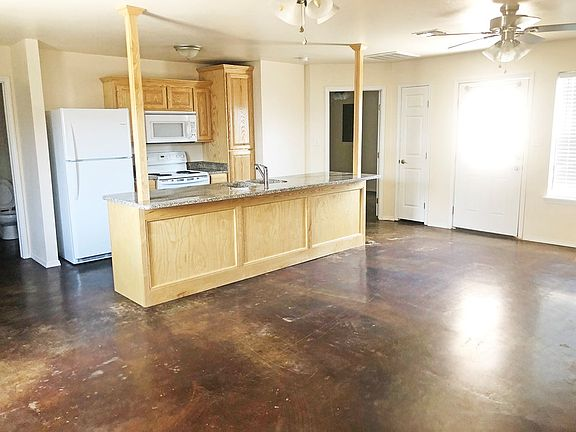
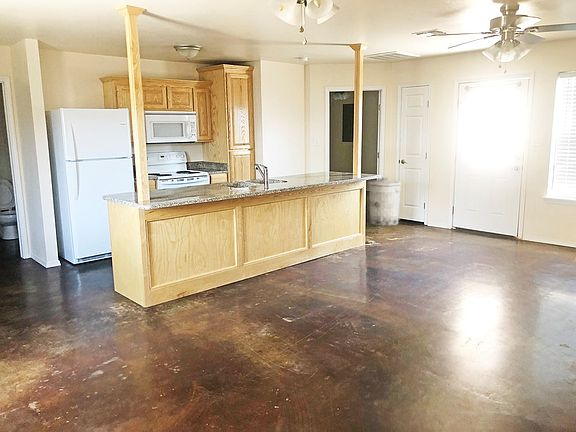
+ trash can (384, 200)
